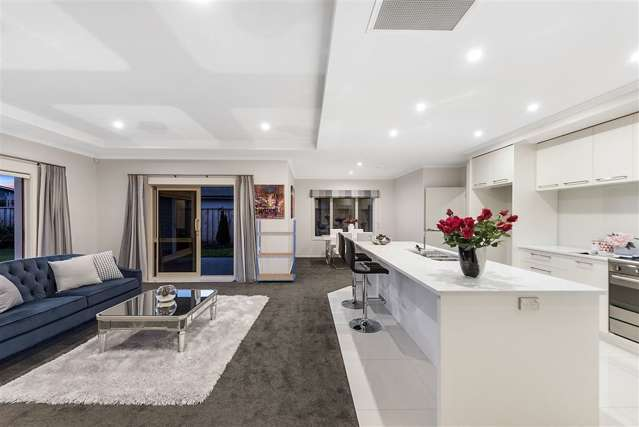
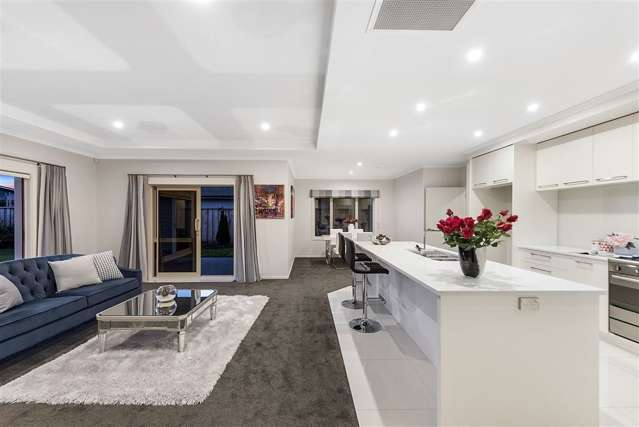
- shelving unit (276, 253)
